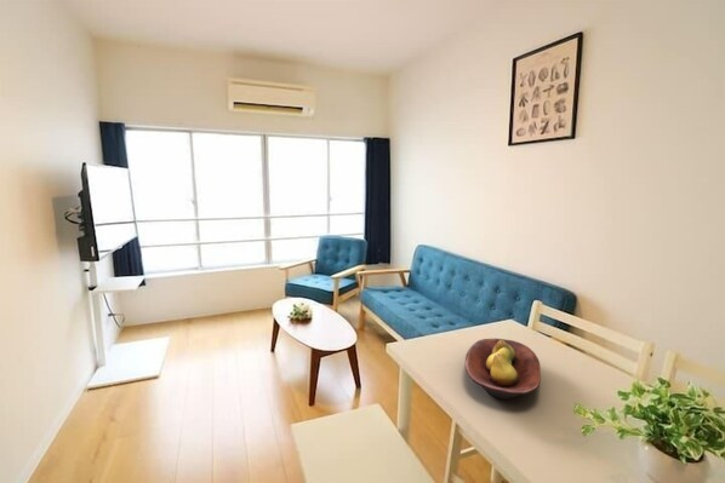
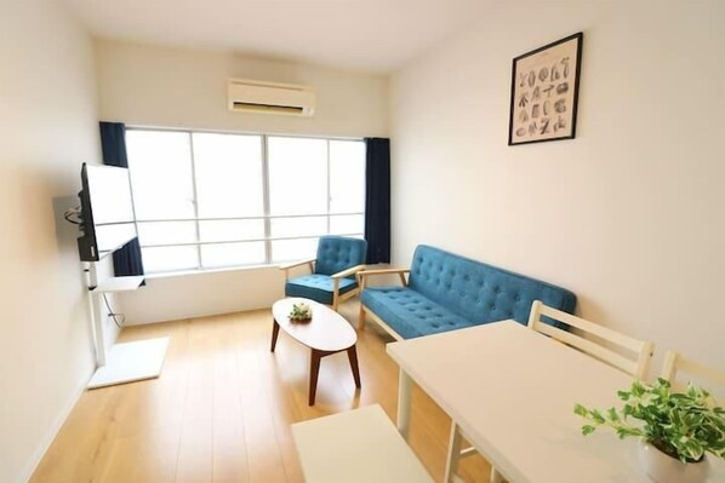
- fruit bowl (502, 362)
